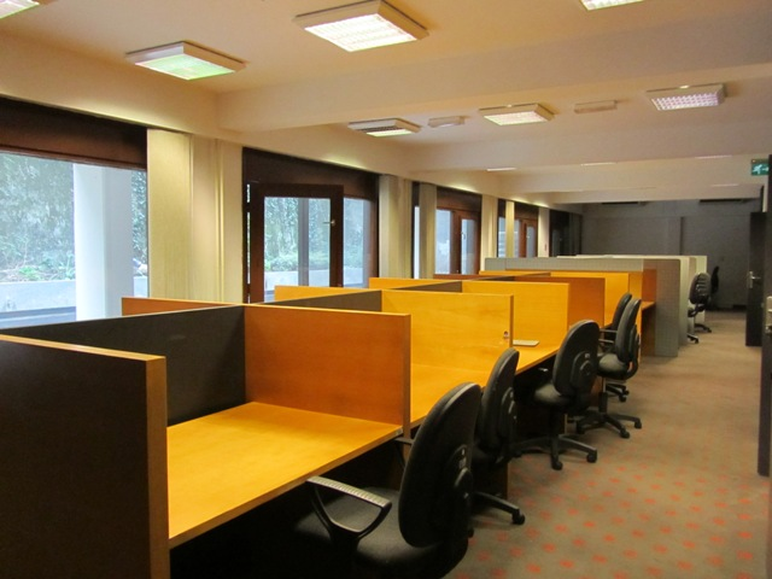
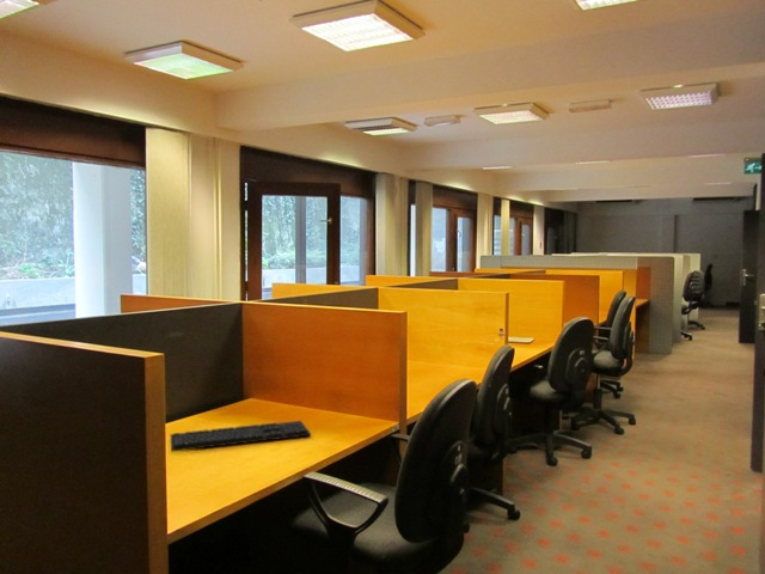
+ keyboard (240, 433)
